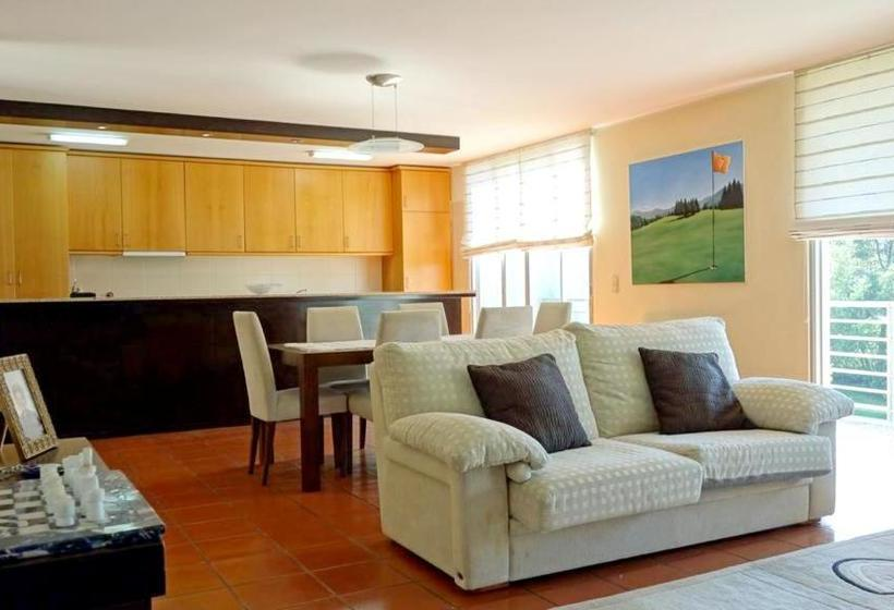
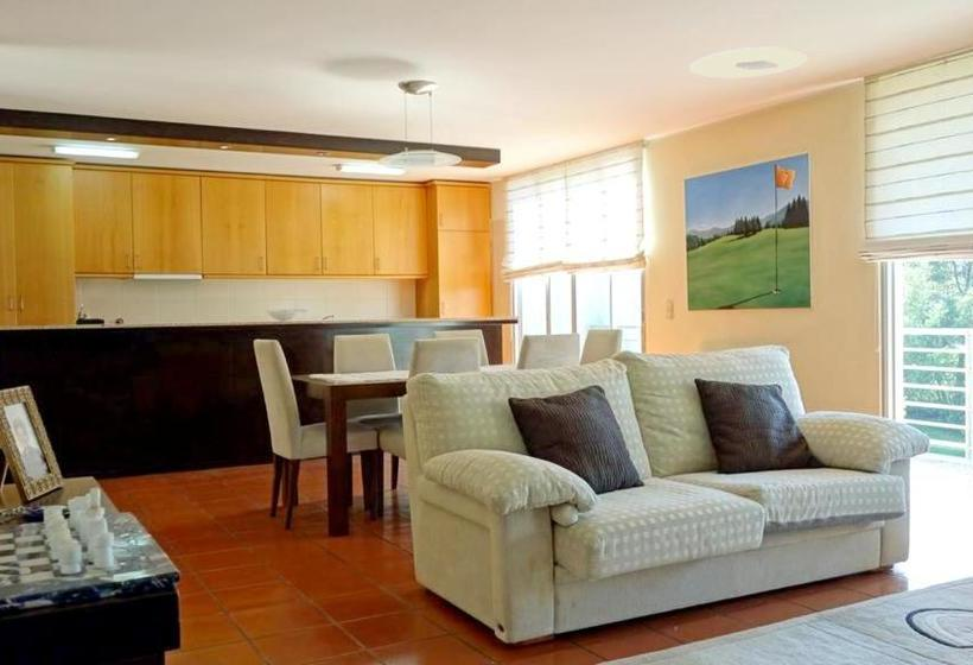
+ ceiling light (748, 58)
